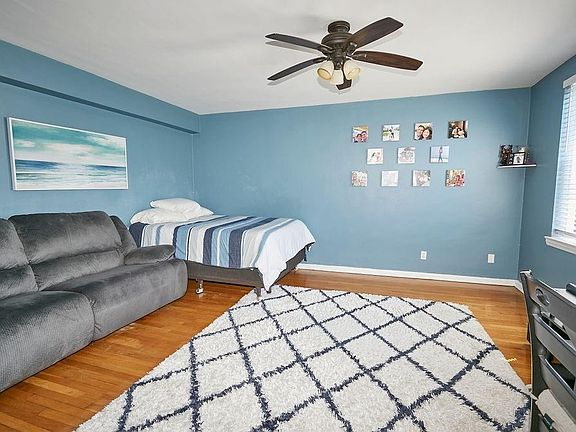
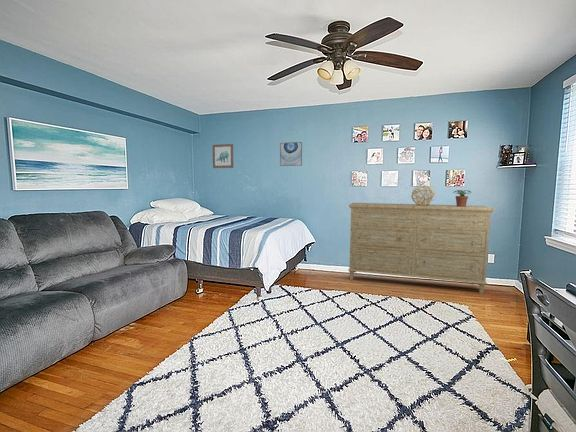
+ potted plant (462, 198)
+ dresser (413, 244)
+ decorative sphere (423, 194)
+ wall art (222, 156)
+ wall art (290, 154)
